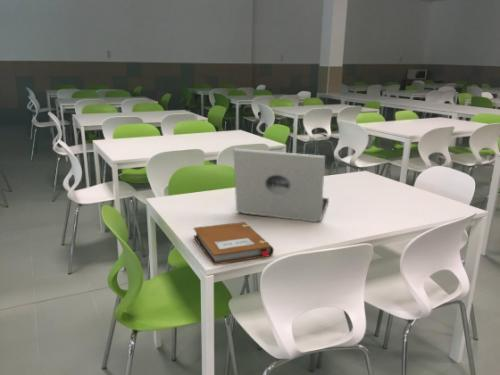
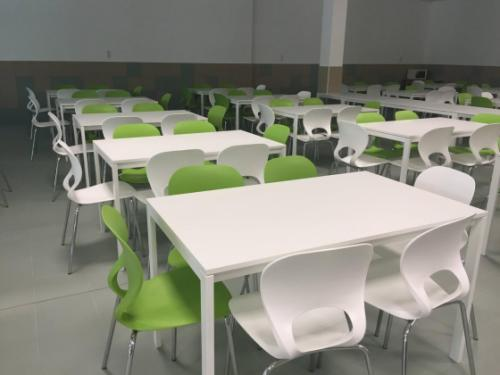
- laptop (285, 177)
- notebook (232, 241)
